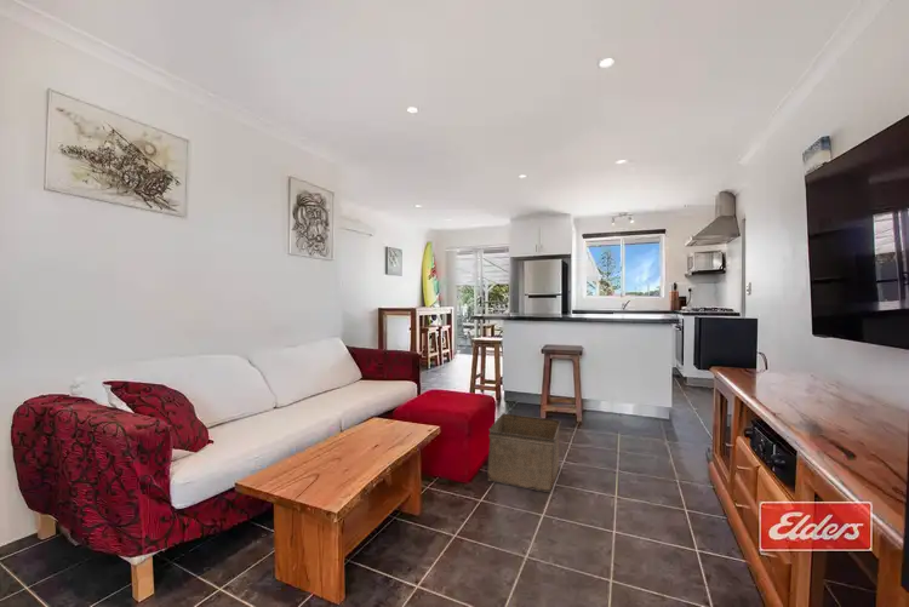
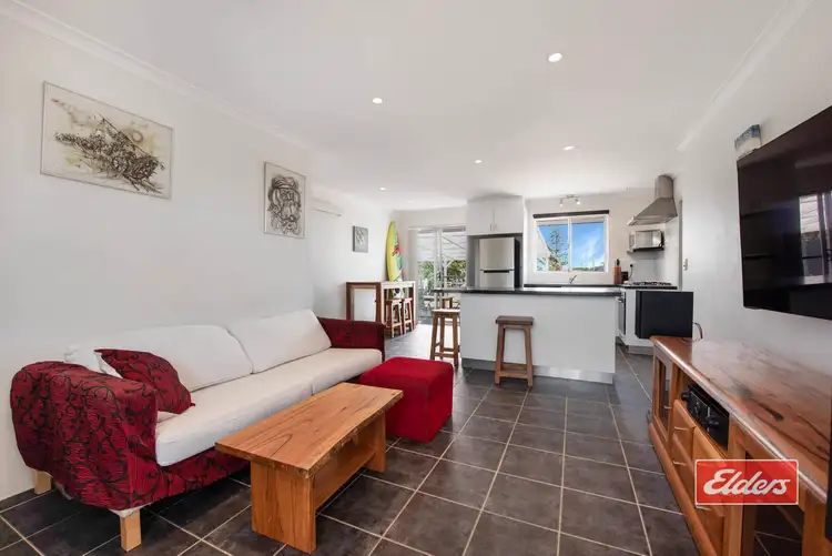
- storage bin (524, 448)
